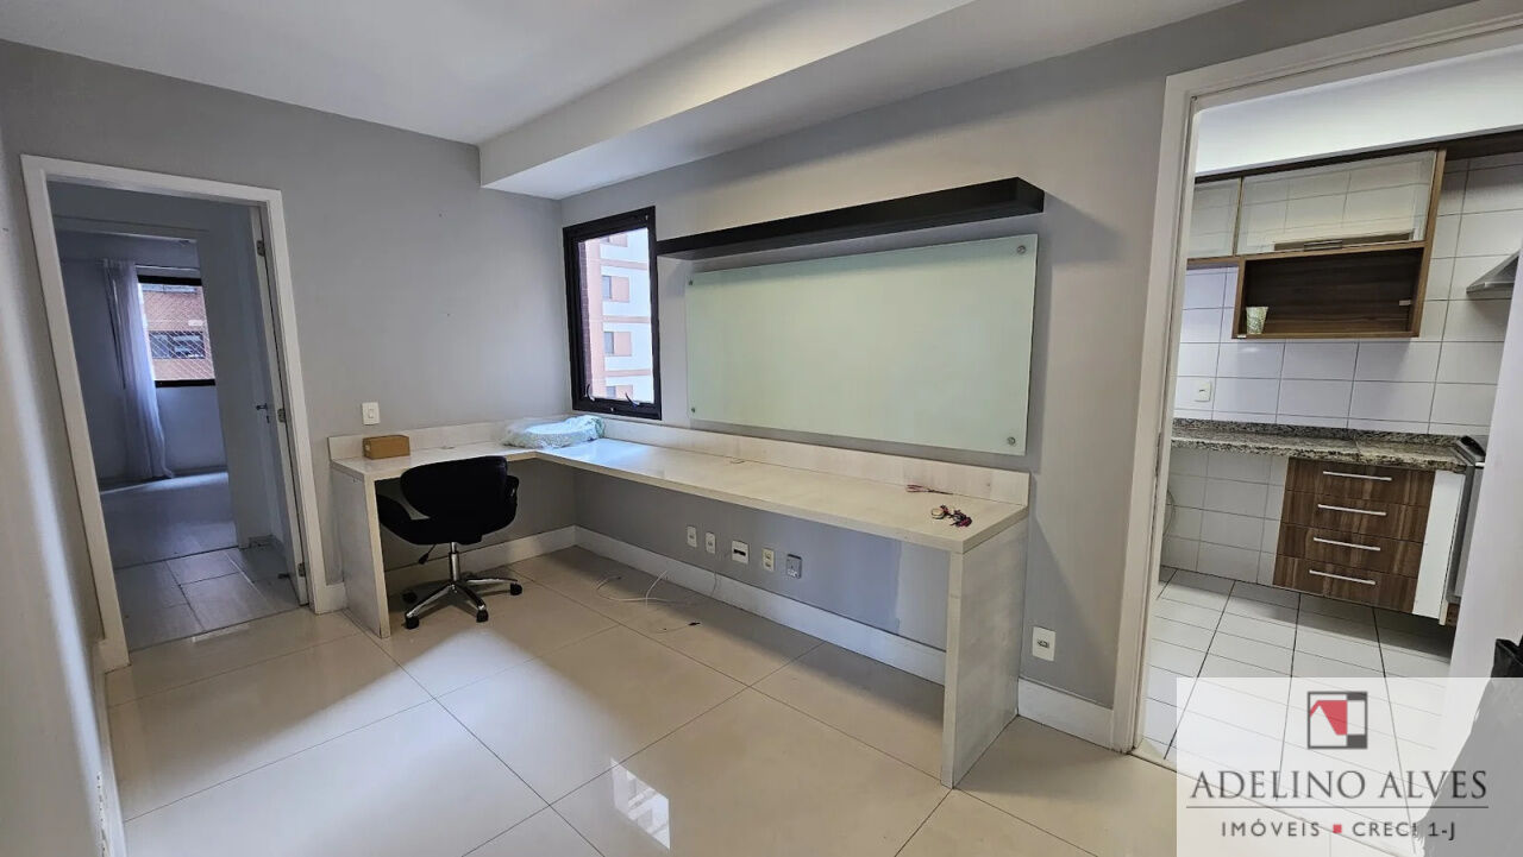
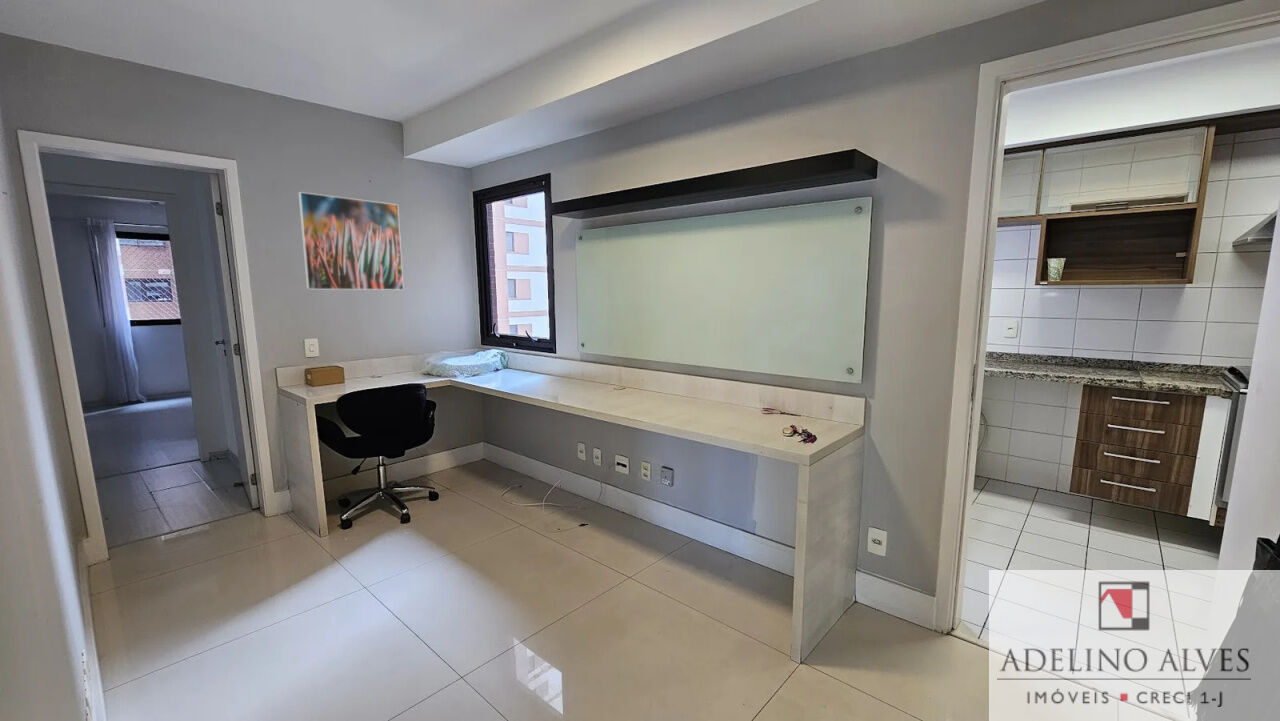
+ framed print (354, 244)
